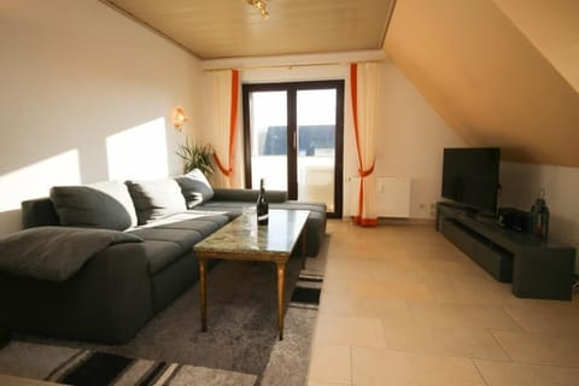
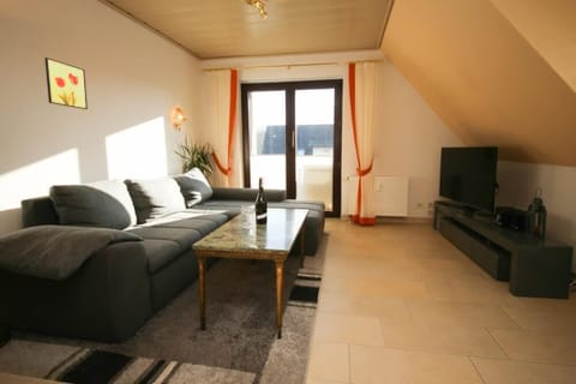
+ wall art (66, 85)
